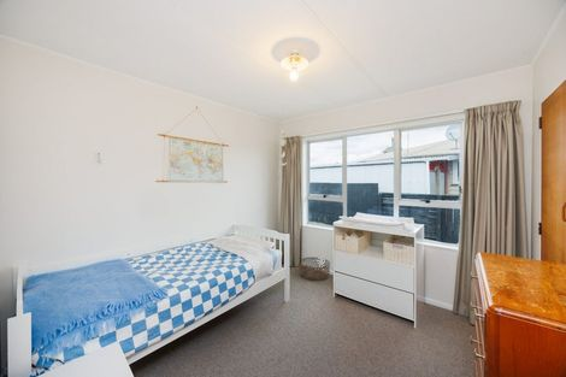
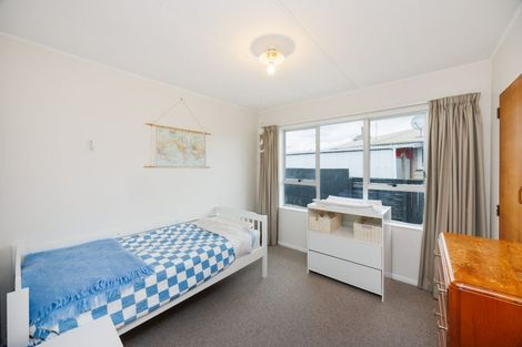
- basket (314, 267)
